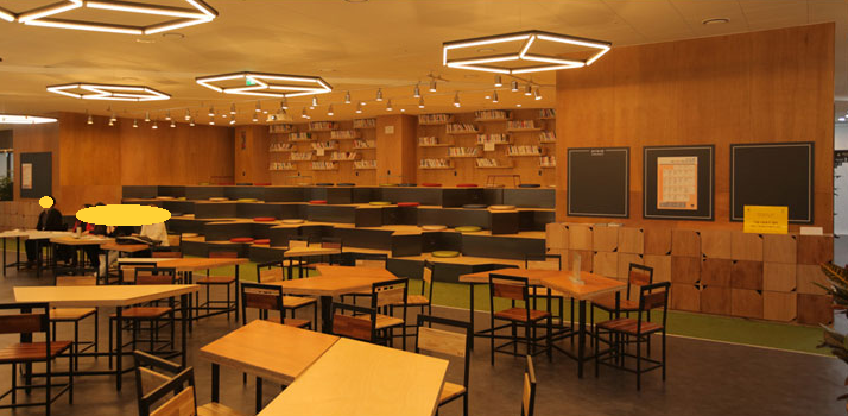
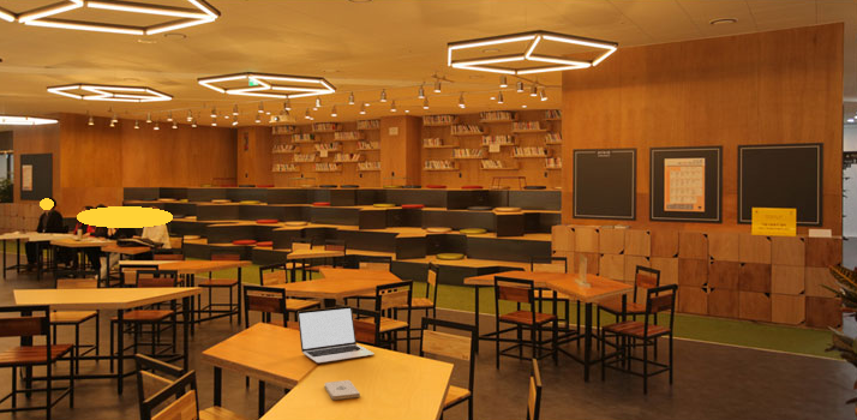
+ laptop (335, 332)
+ notepad (341, 389)
